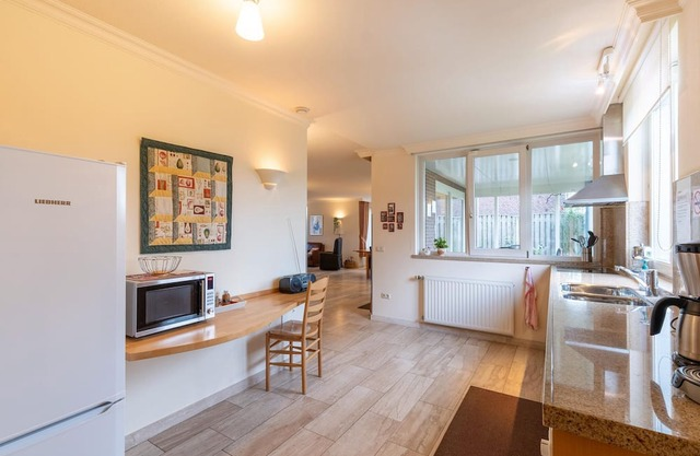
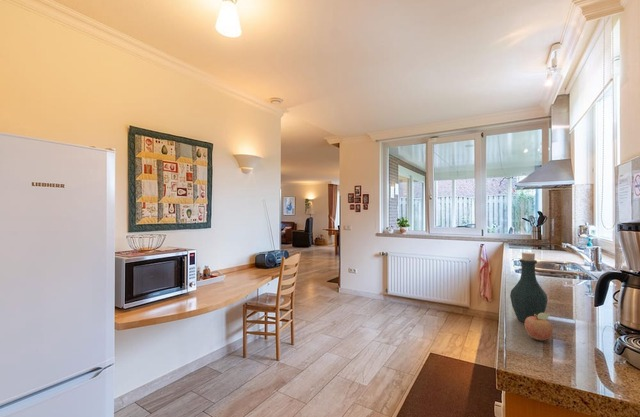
+ fruit (538, 326)
+ bottle (528, 286)
